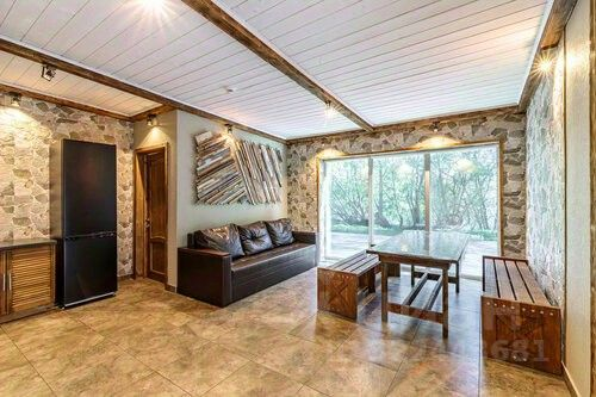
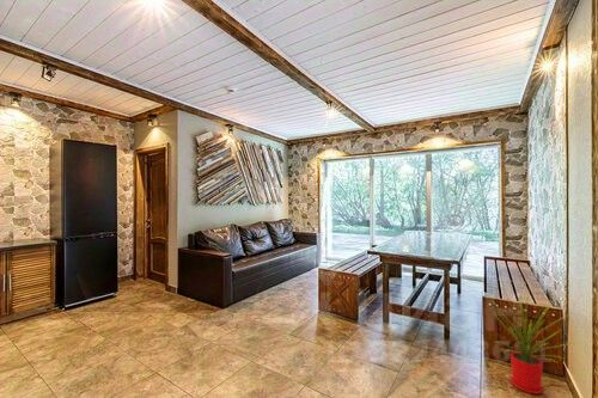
+ house plant (527, 341)
